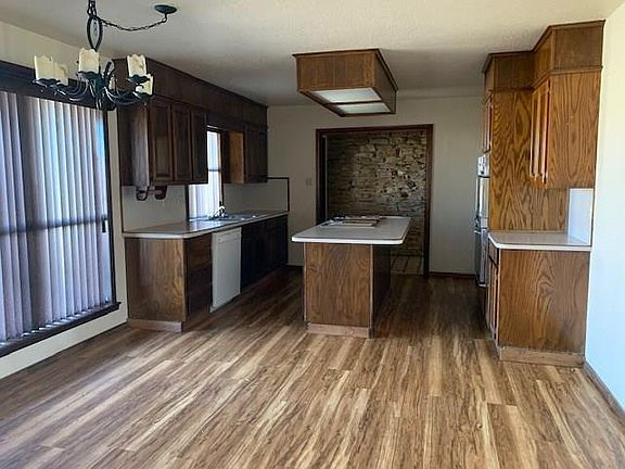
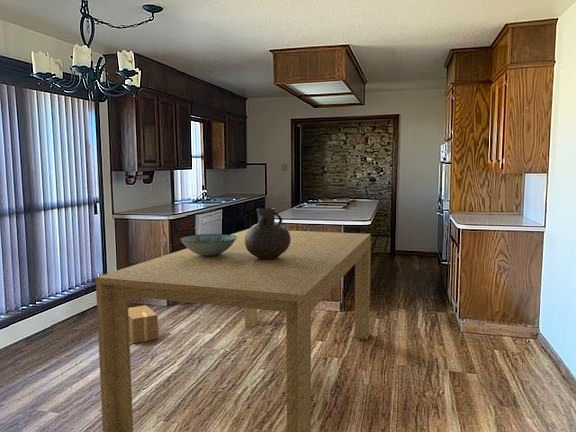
+ decorative bowl (209, 246)
+ dining table (266, 309)
+ cardboard box (140, 323)
+ vase (267, 233)
